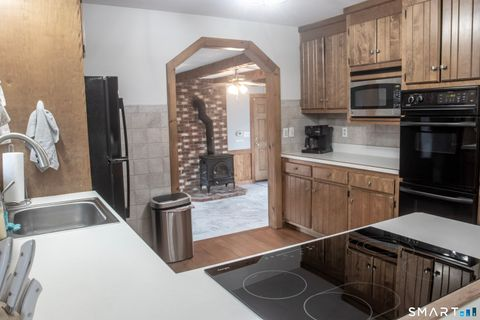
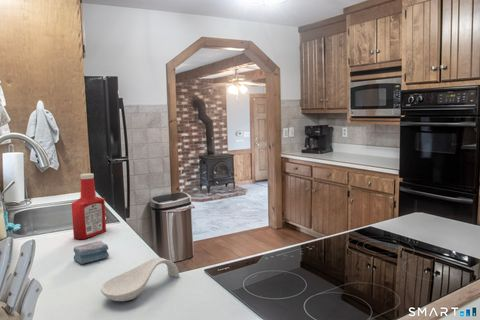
+ spoon rest (141, 277)
+ sponge (91, 251)
+ soap bottle (88, 204)
